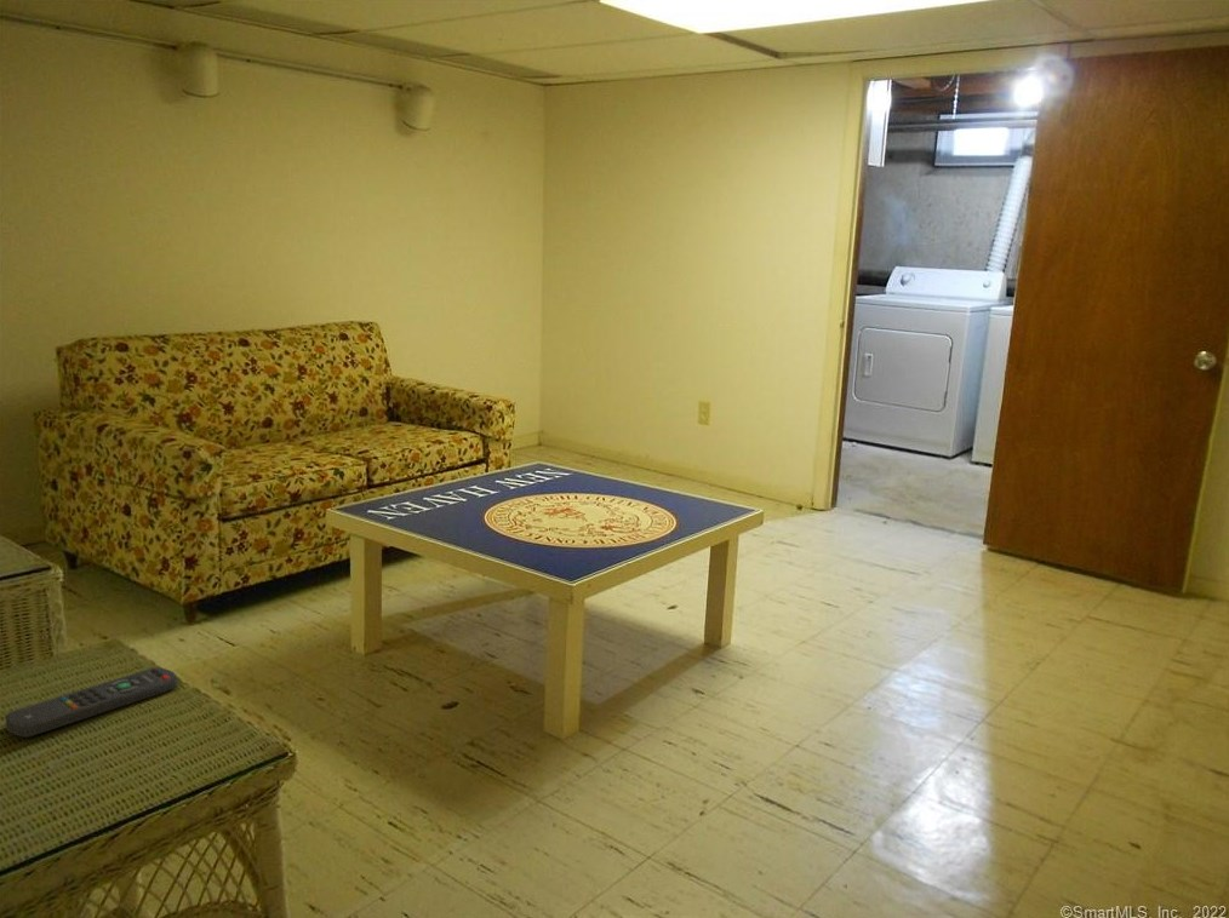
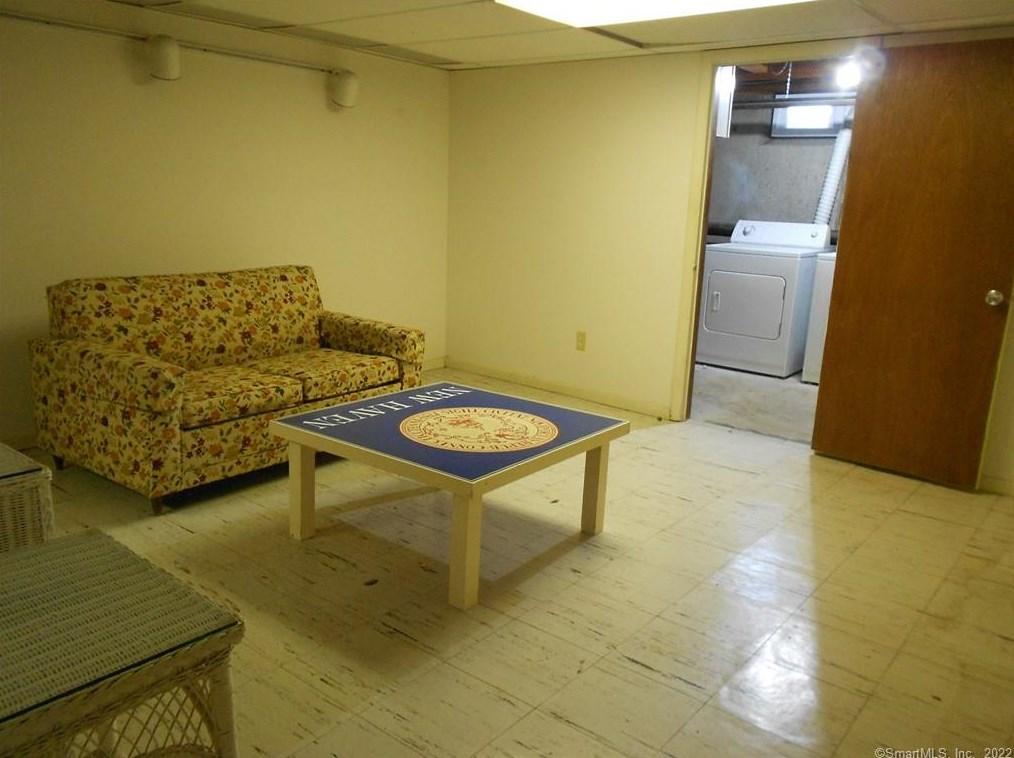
- remote control (96, 699)
